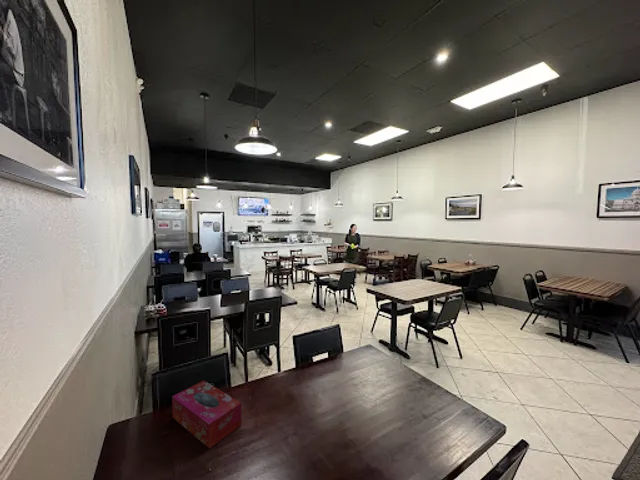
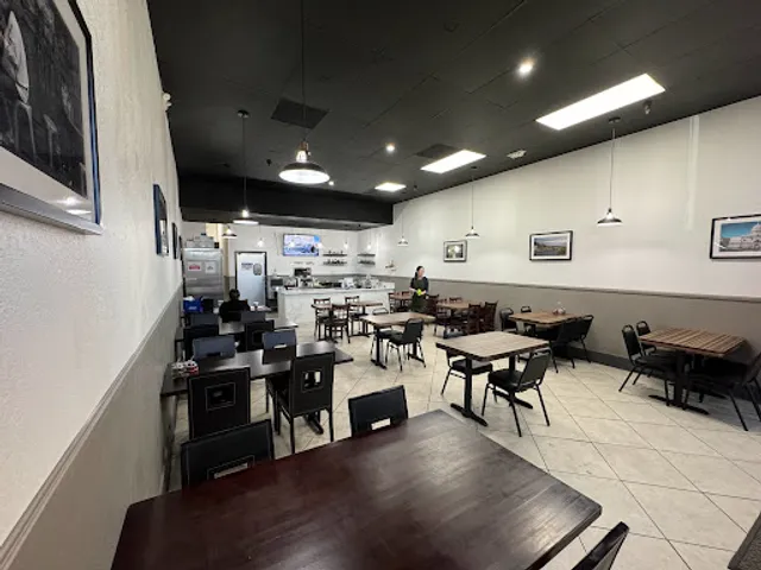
- tissue box (206, 410)
